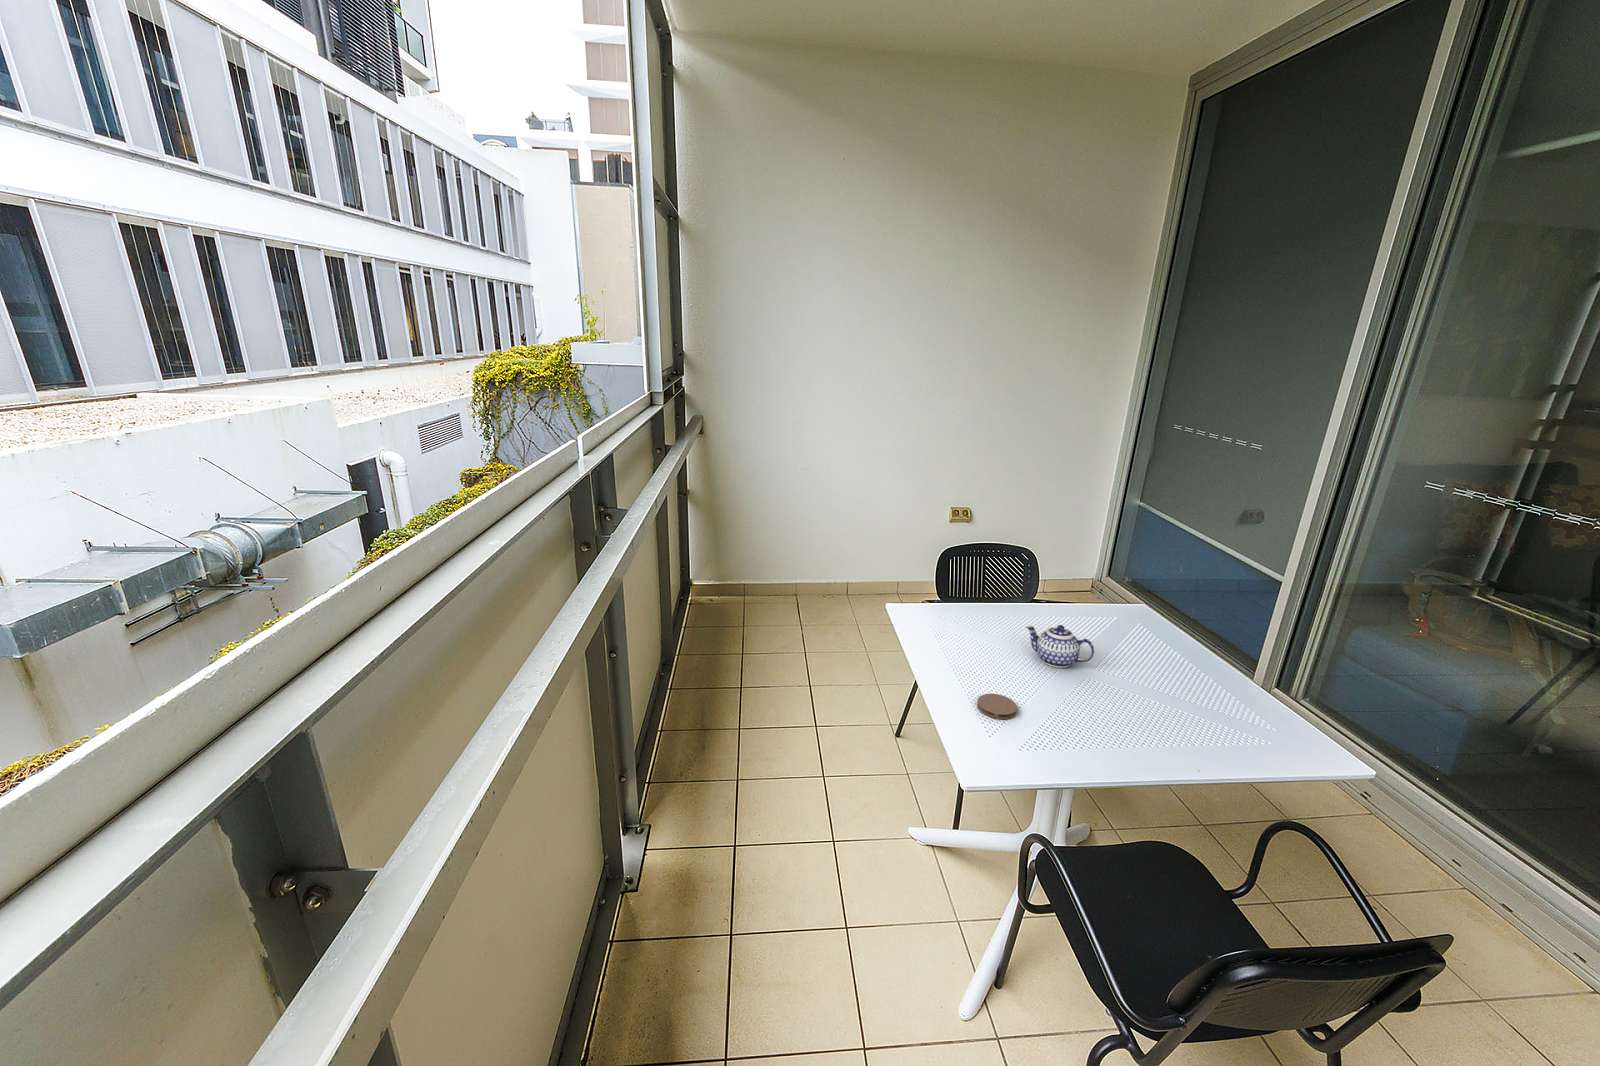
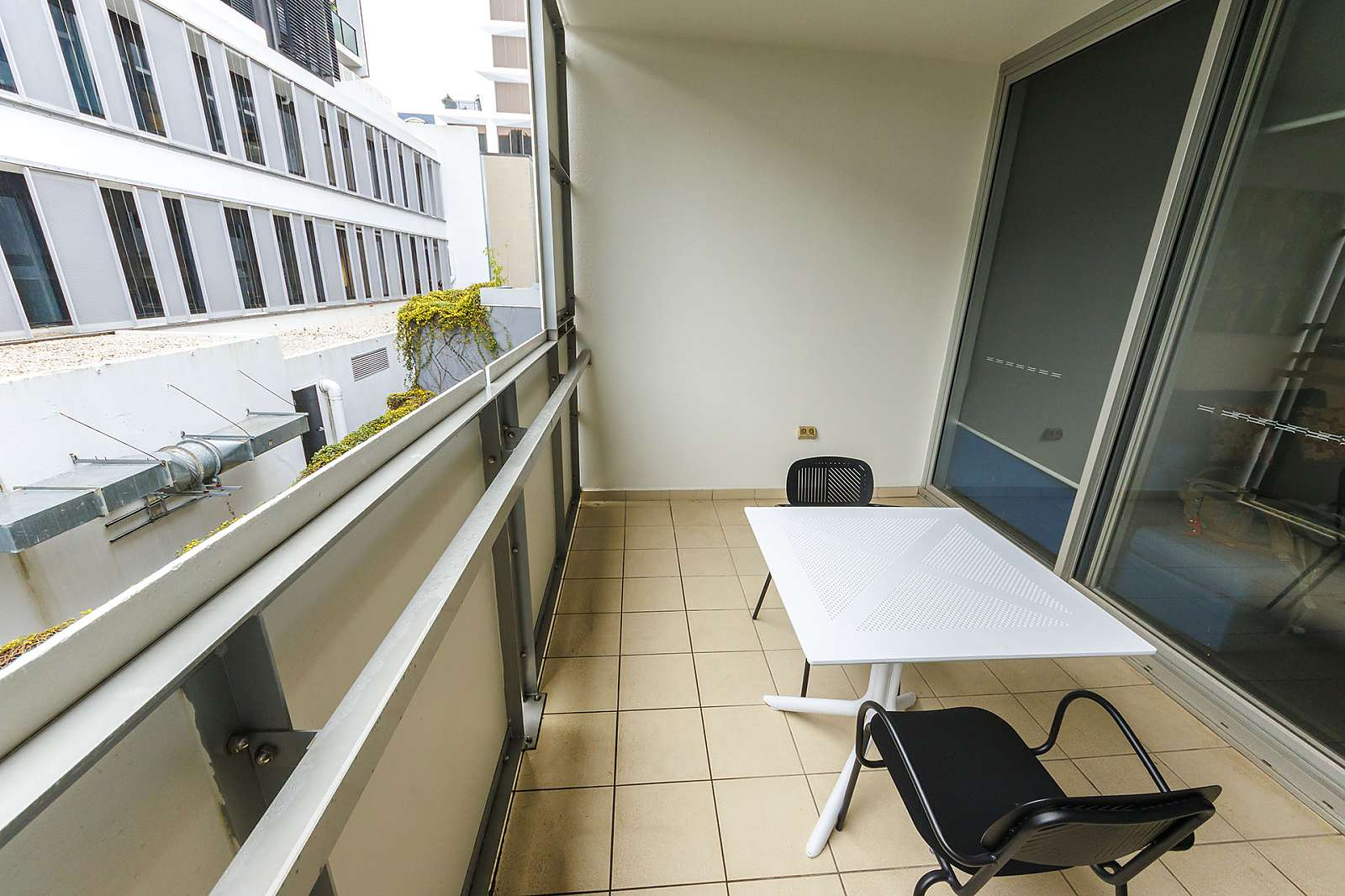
- teapot (1058, 642)
- coaster (996, 706)
